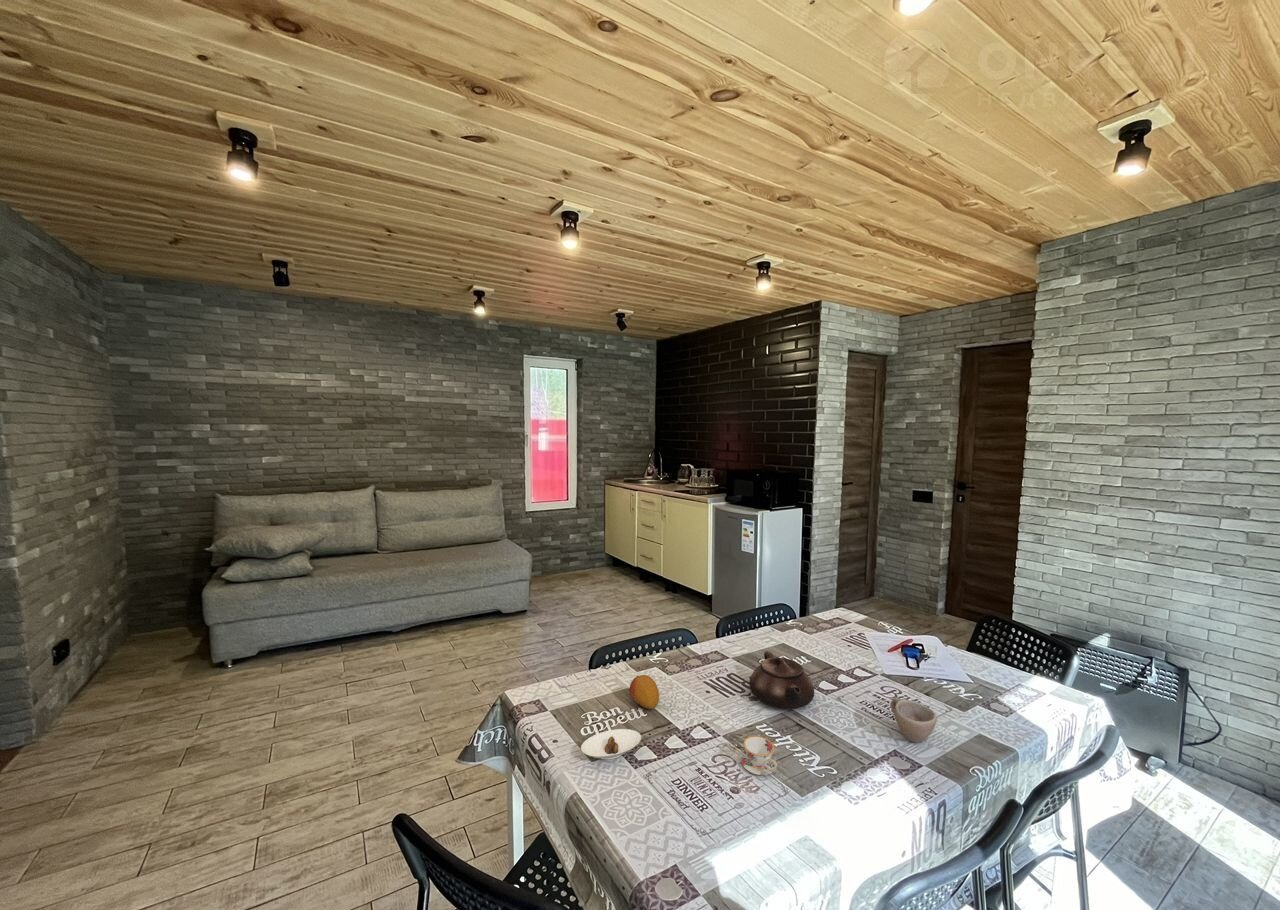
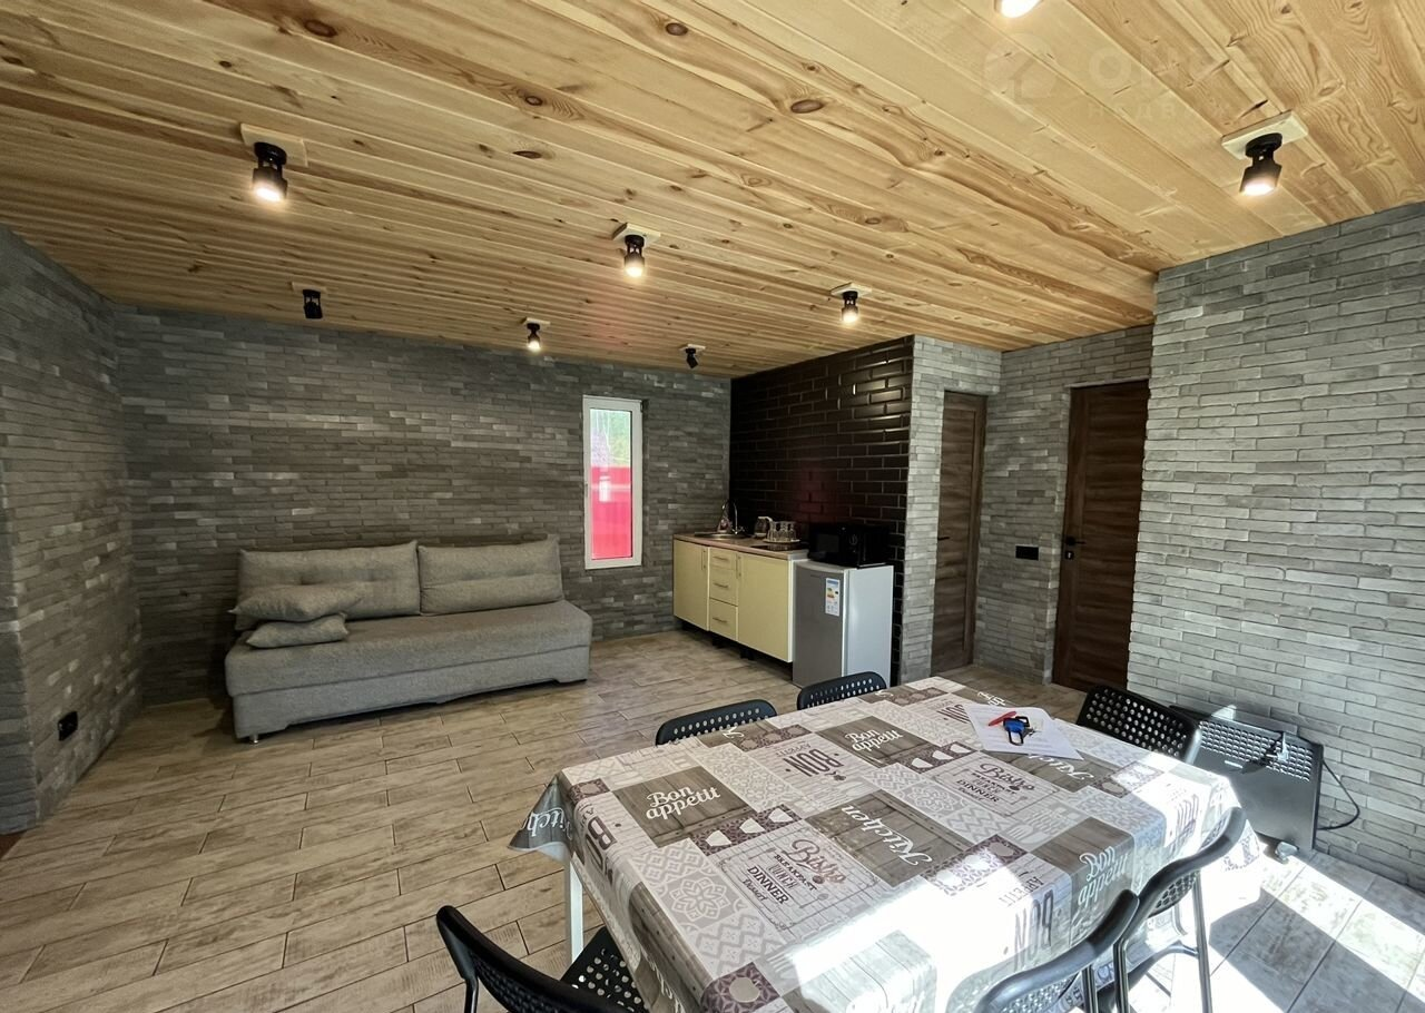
- teacup (761, 758)
- cup (909, 720)
- teapot (782, 677)
- saucer (611, 746)
- fruit (644, 691)
